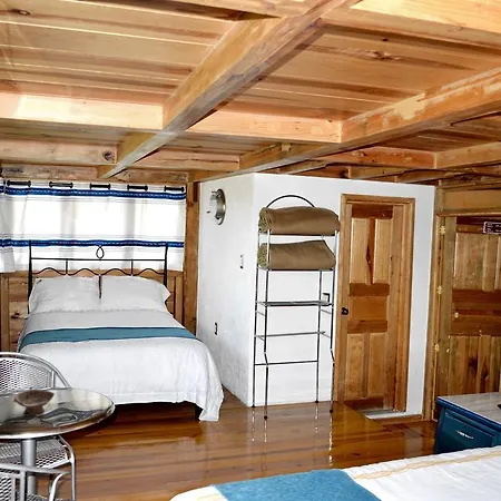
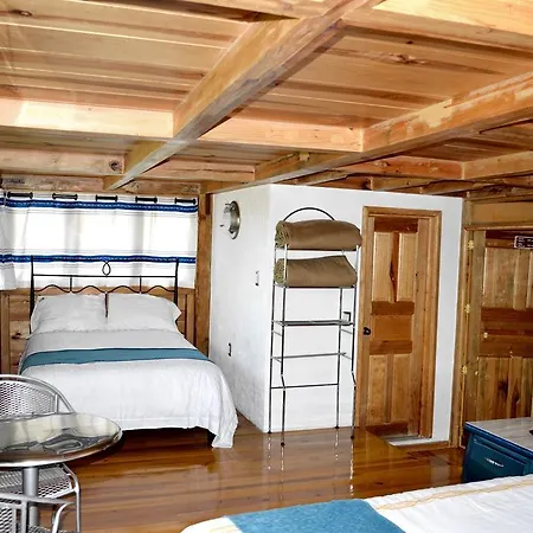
- ceramic bowl (33, 402)
